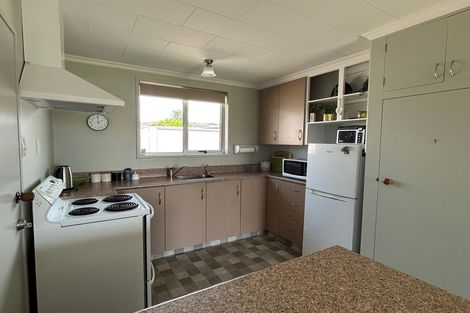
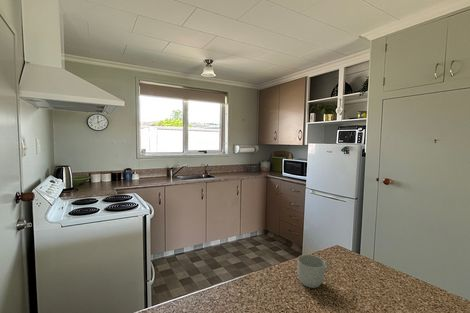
+ mug (313, 270)
